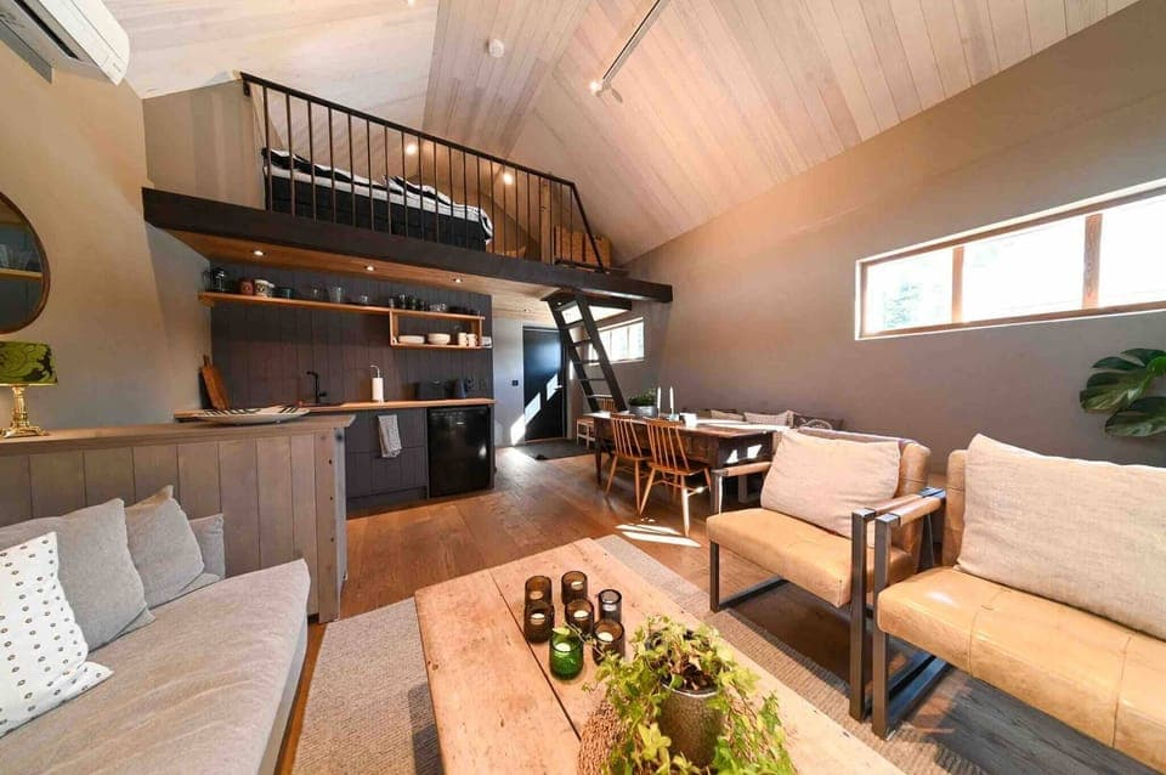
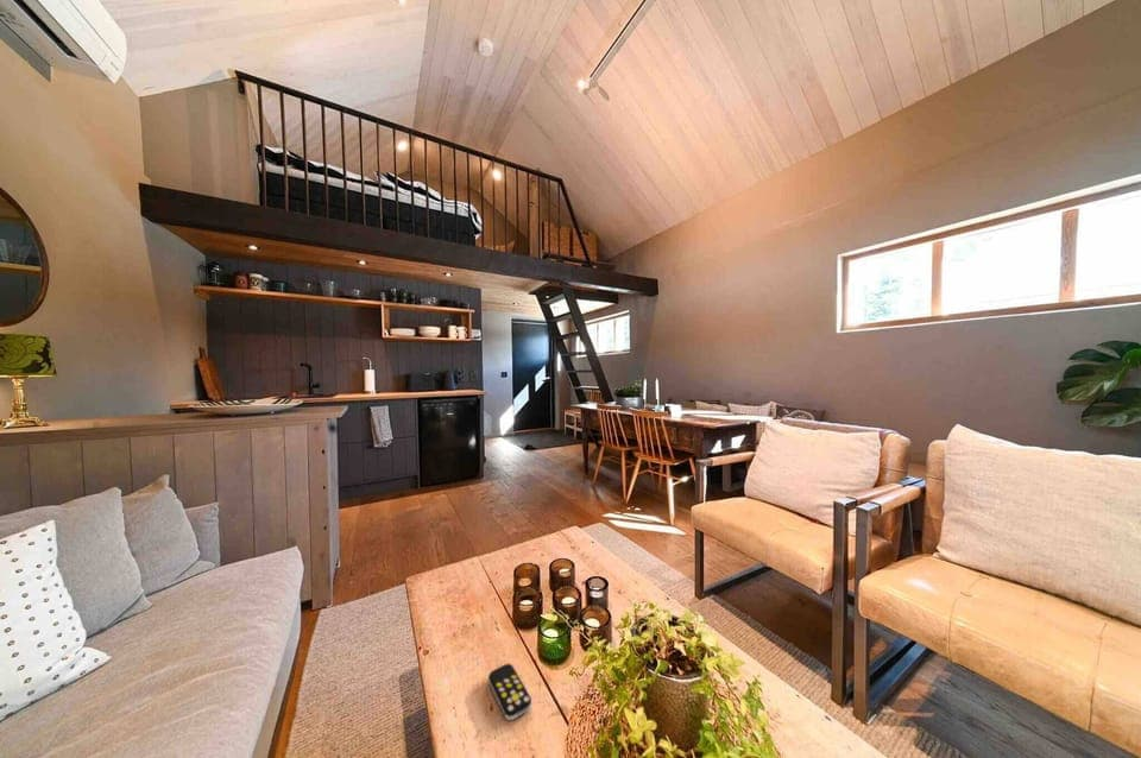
+ remote control (509, 689)
